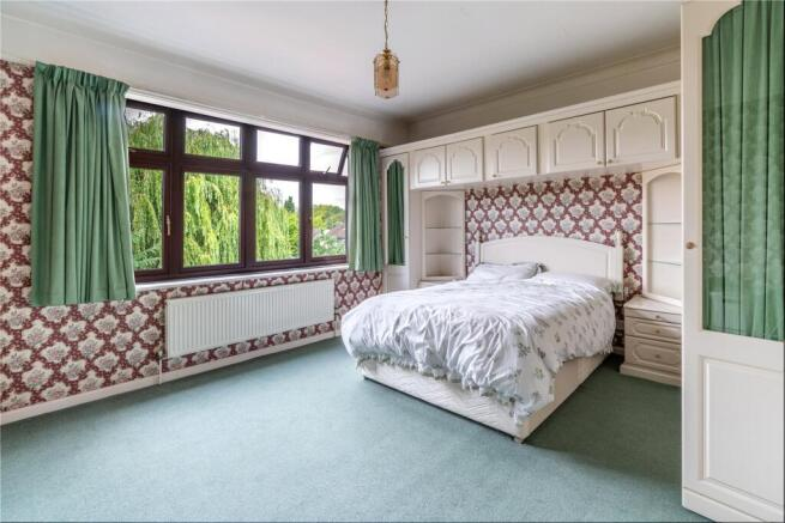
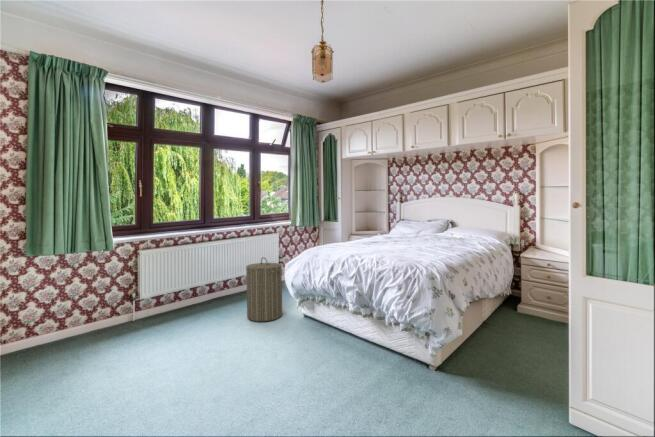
+ laundry hamper (264, 286)
